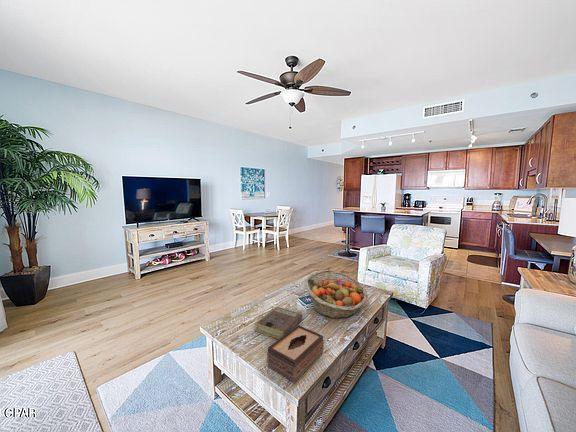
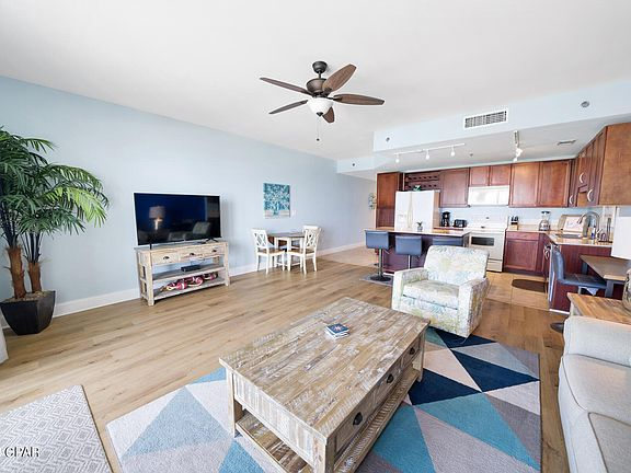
- book (279, 321)
- tissue box (296, 350)
- fruit basket (335, 292)
